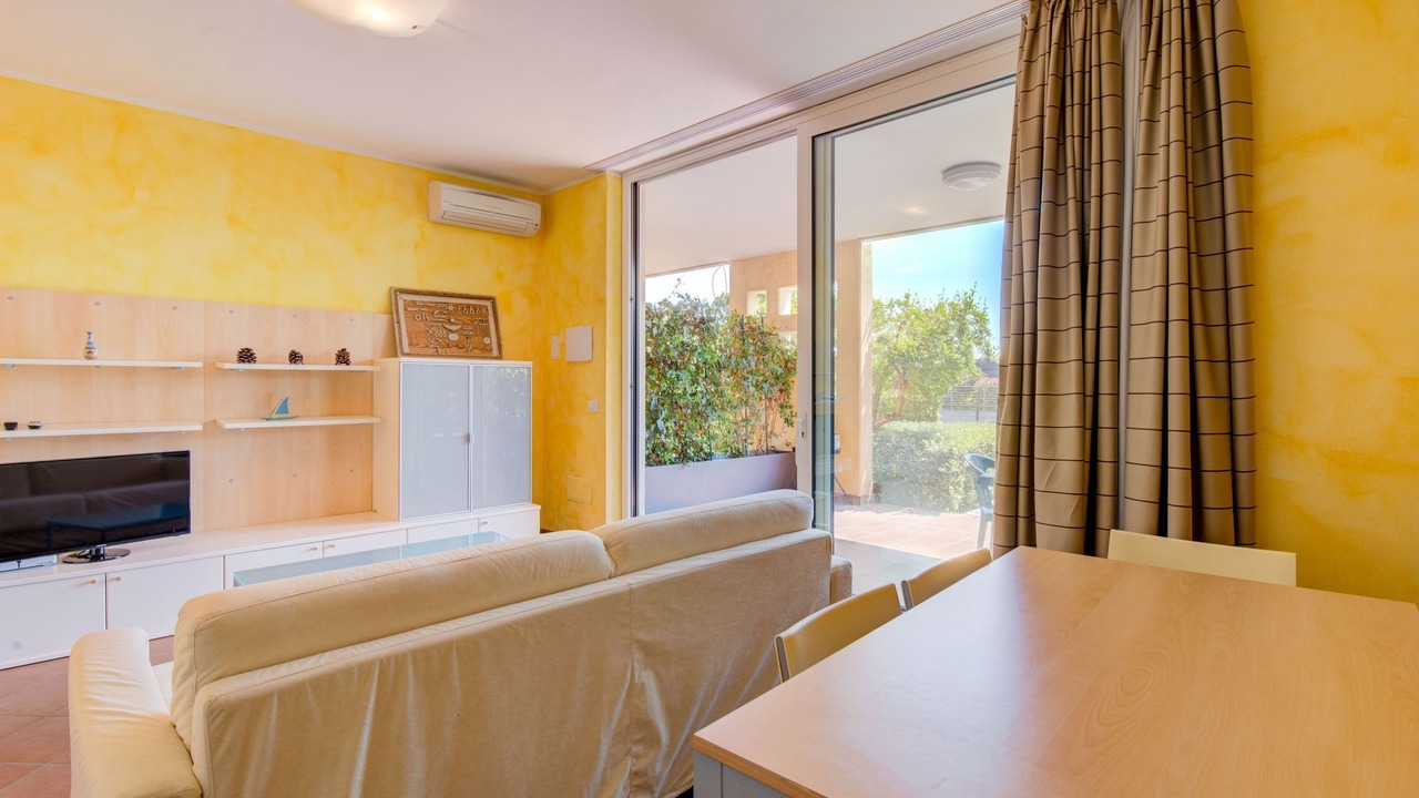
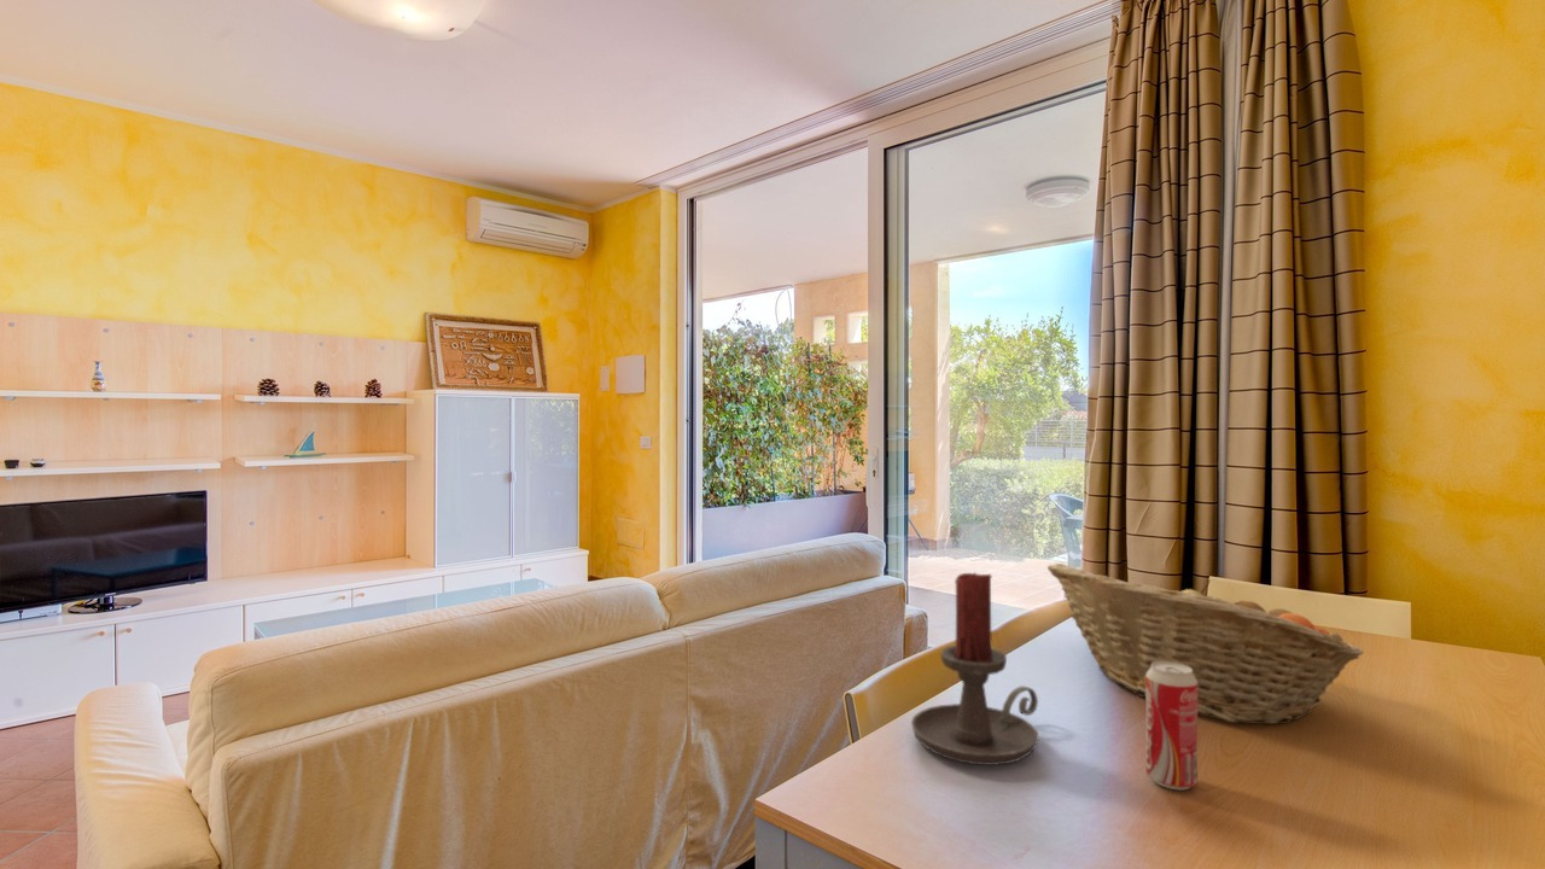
+ beverage can (1171, 724)
+ fruit basket (1185, 626)
+ candle holder (985, 653)
